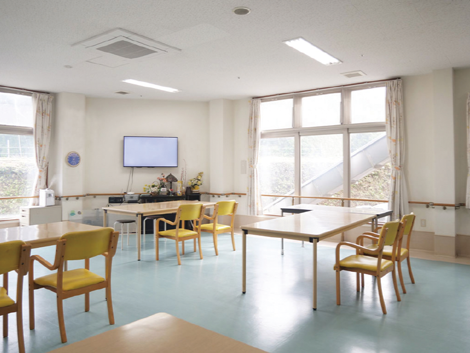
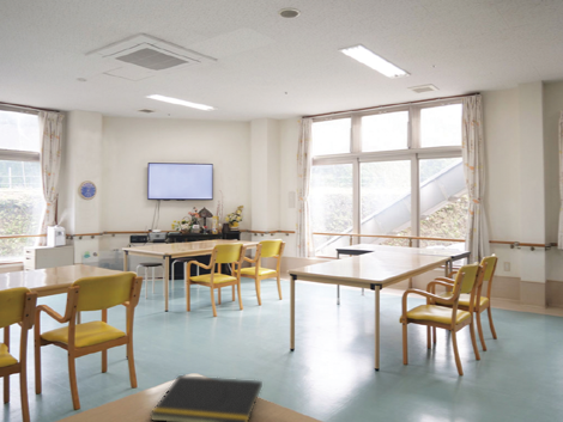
+ notepad (208, 399)
